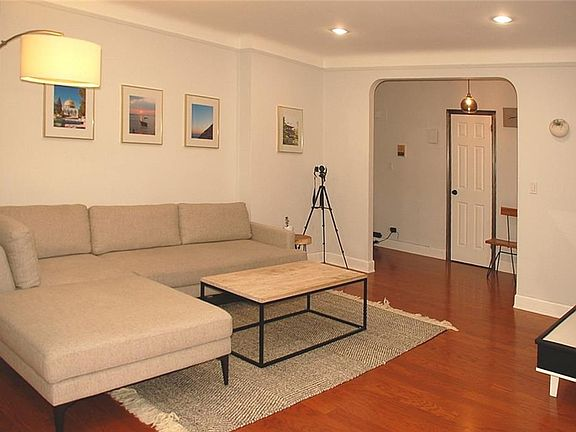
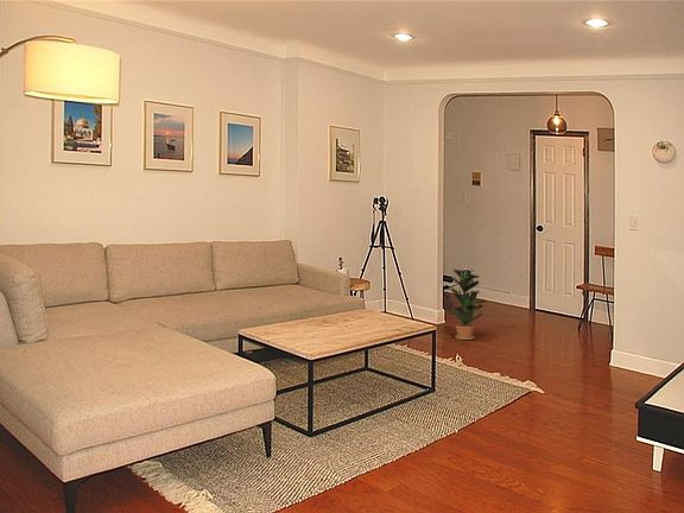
+ potted plant (467, 303)
